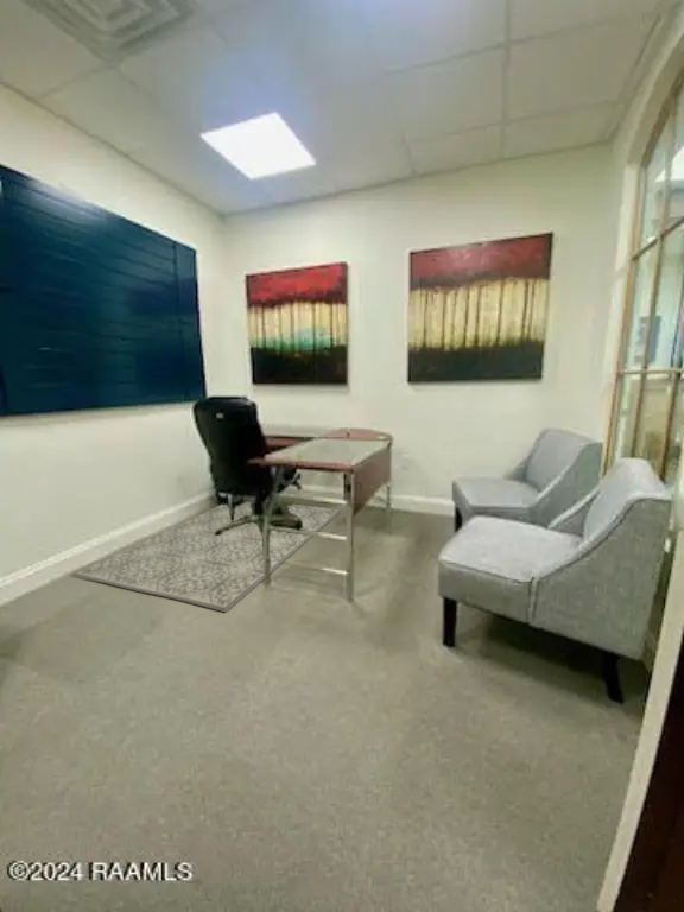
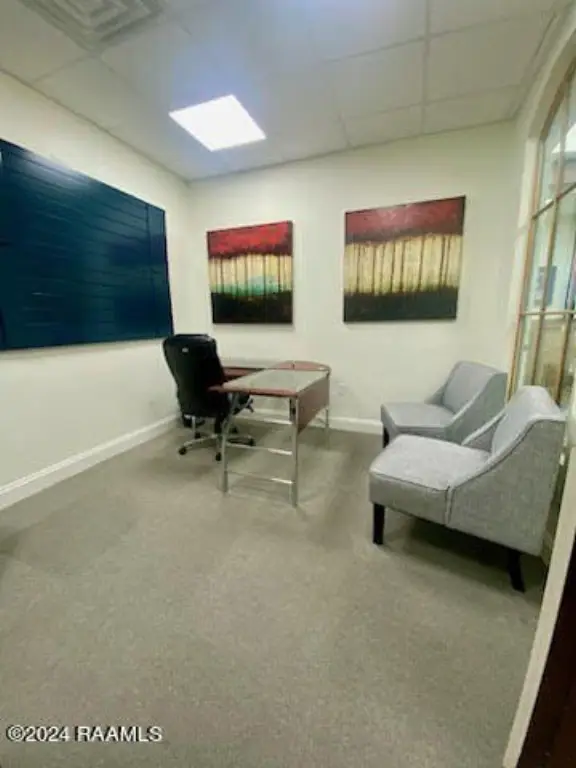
- rug (232, 536)
